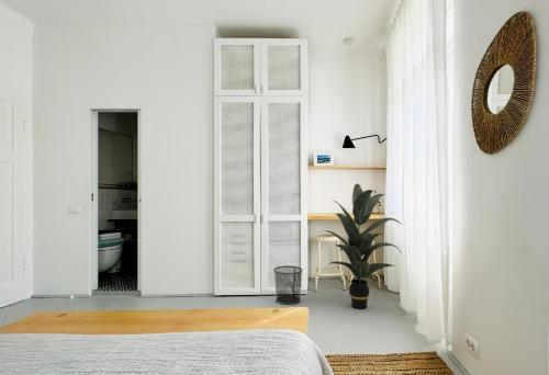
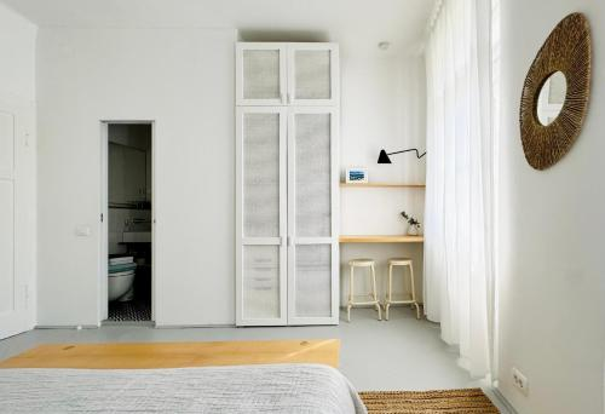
- indoor plant (361, 243)
- waste bin (288, 284)
